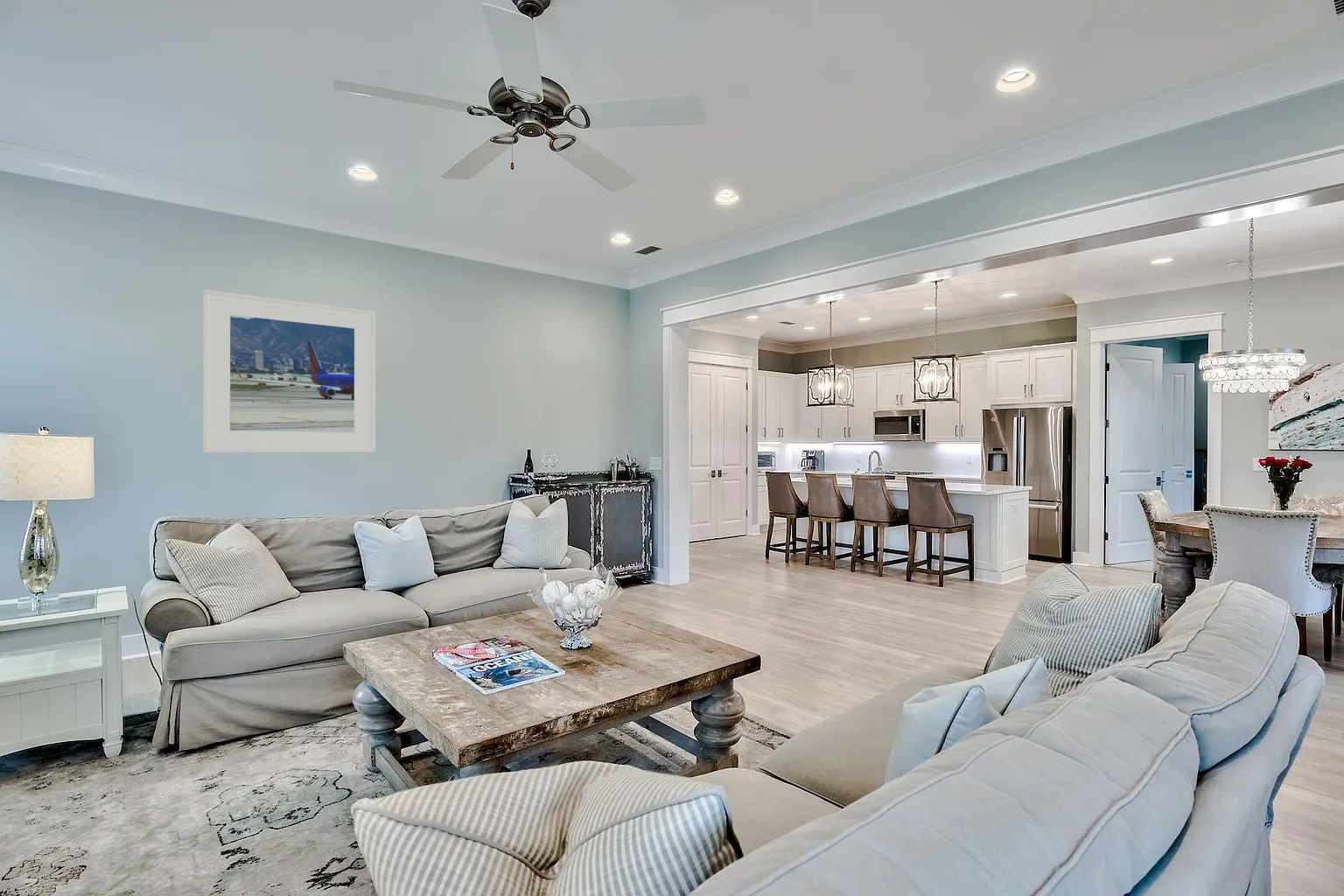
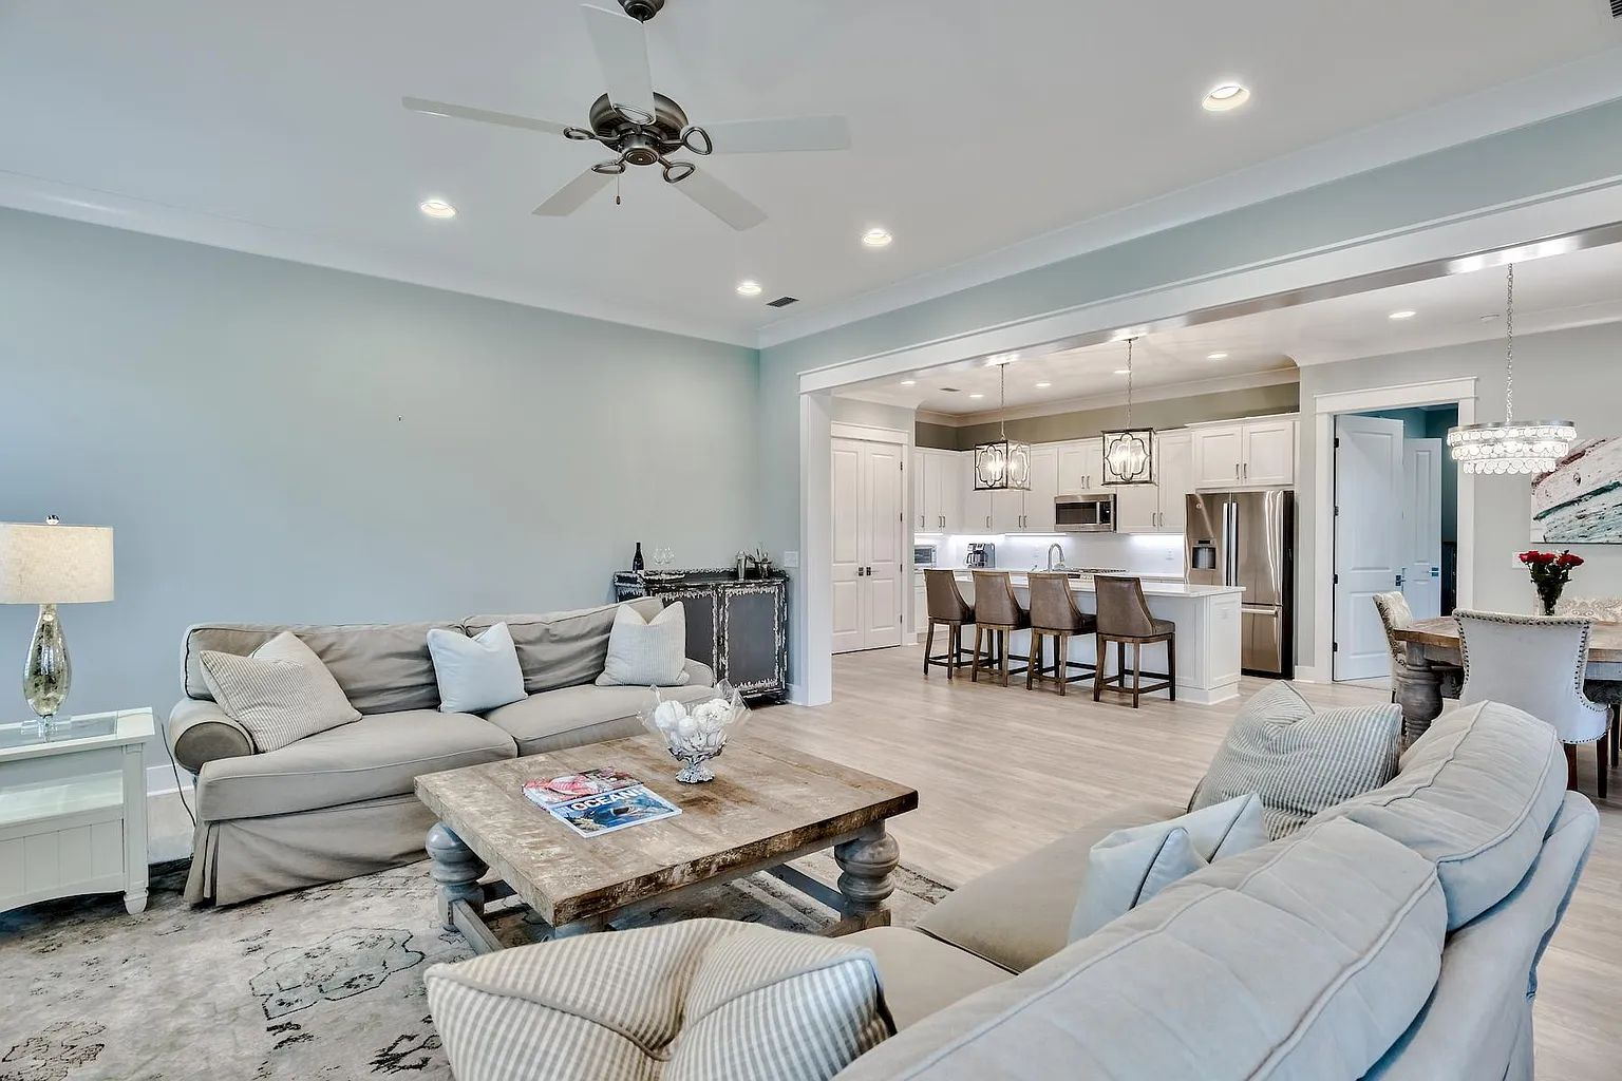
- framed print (295, 376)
